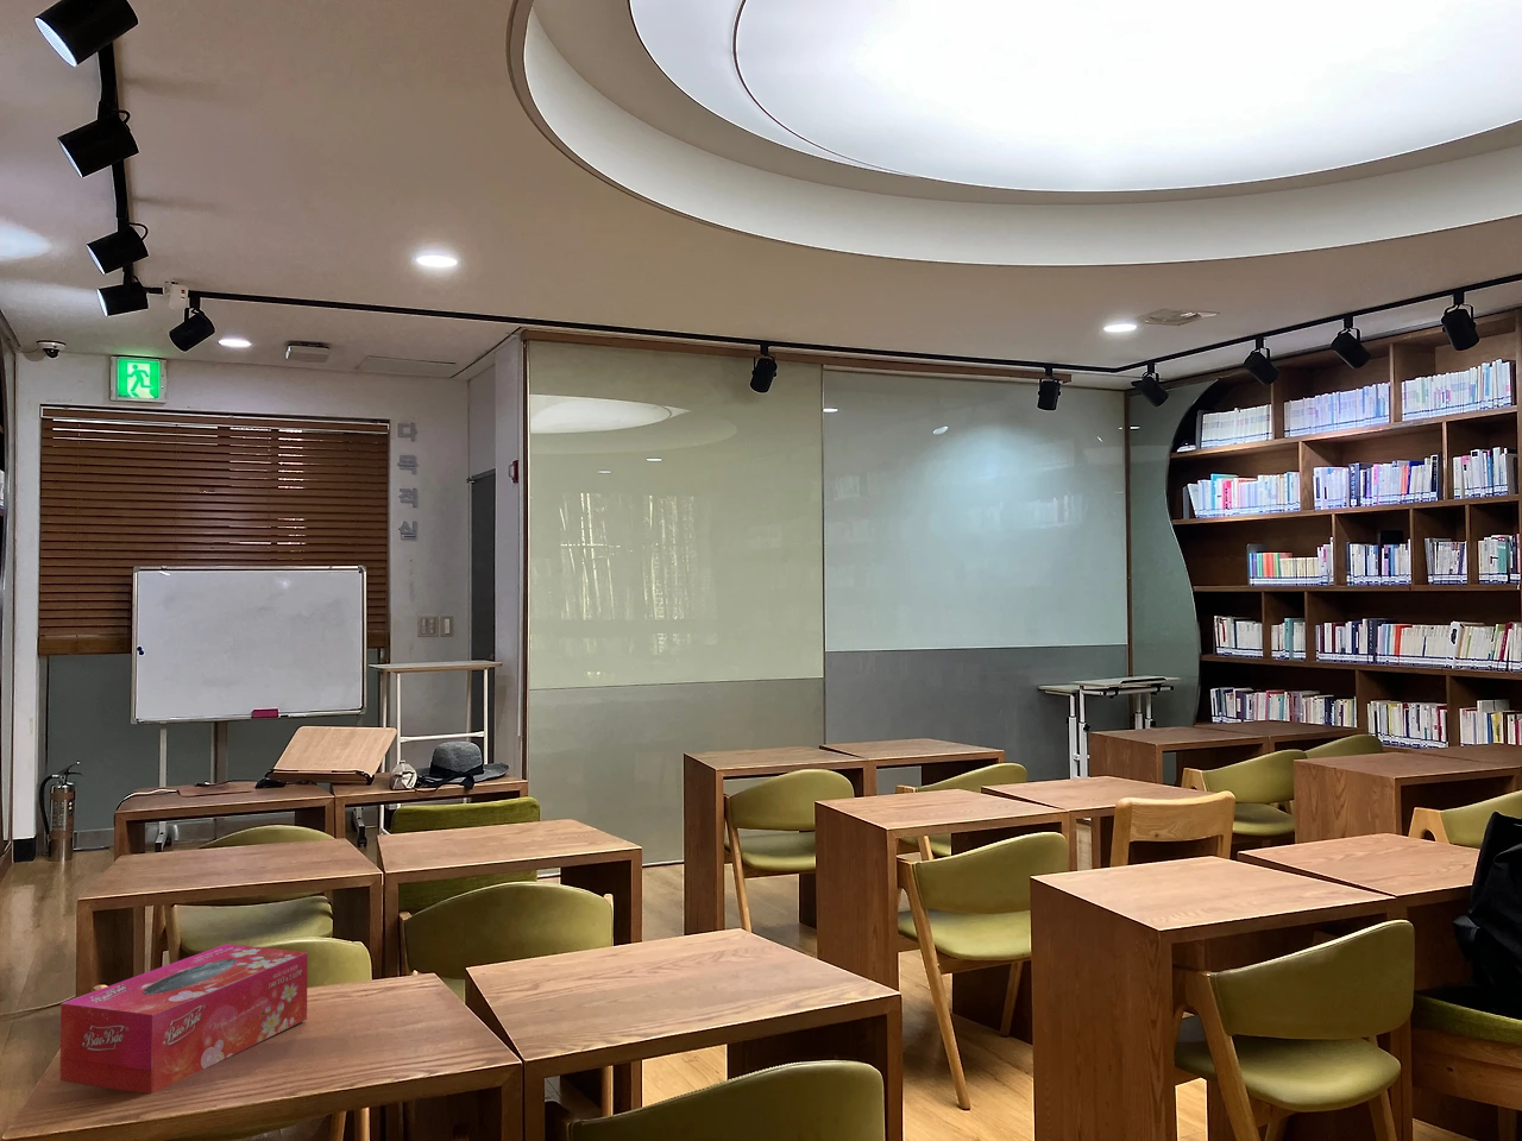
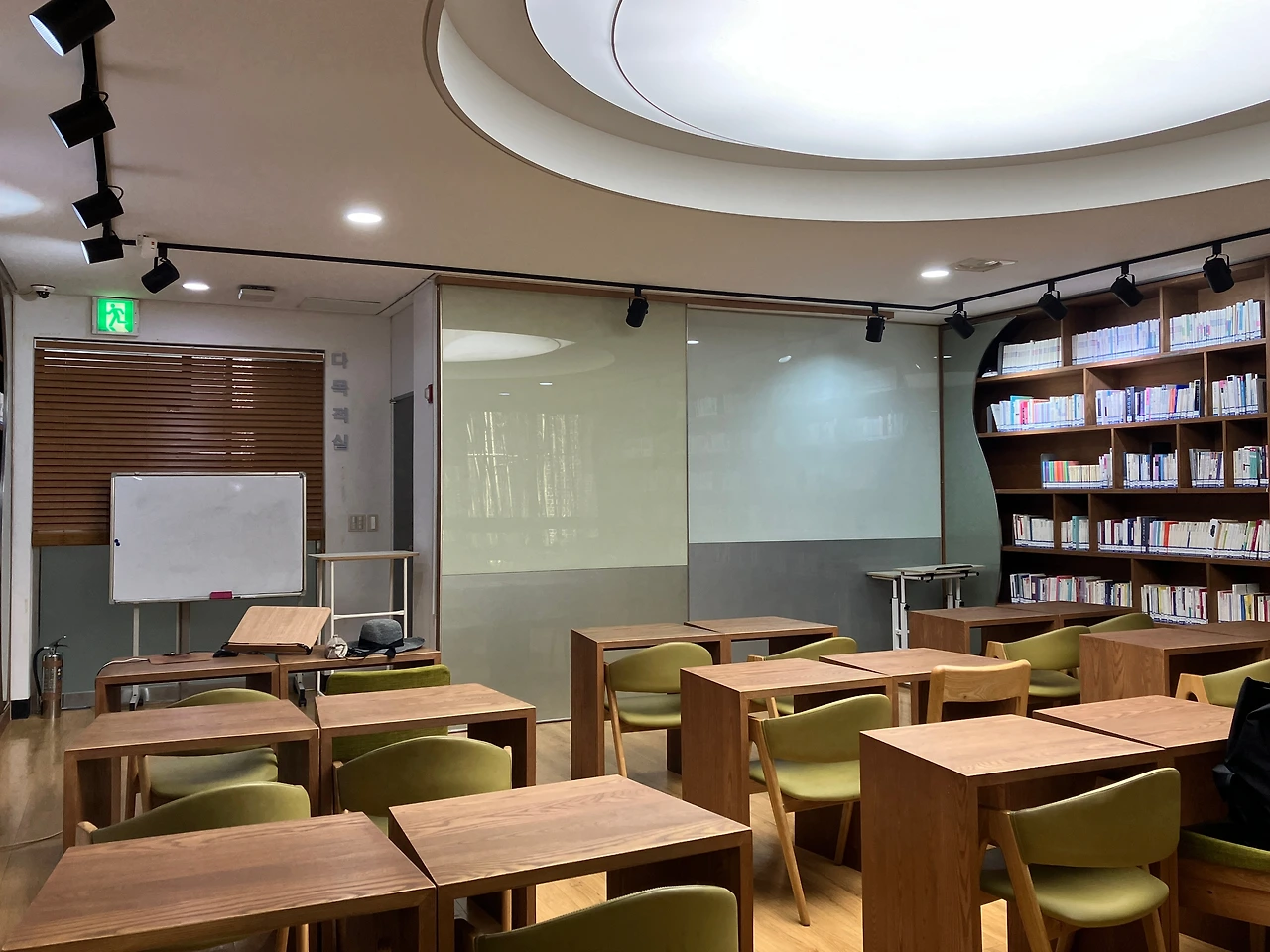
- tissue box (192, 1012)
